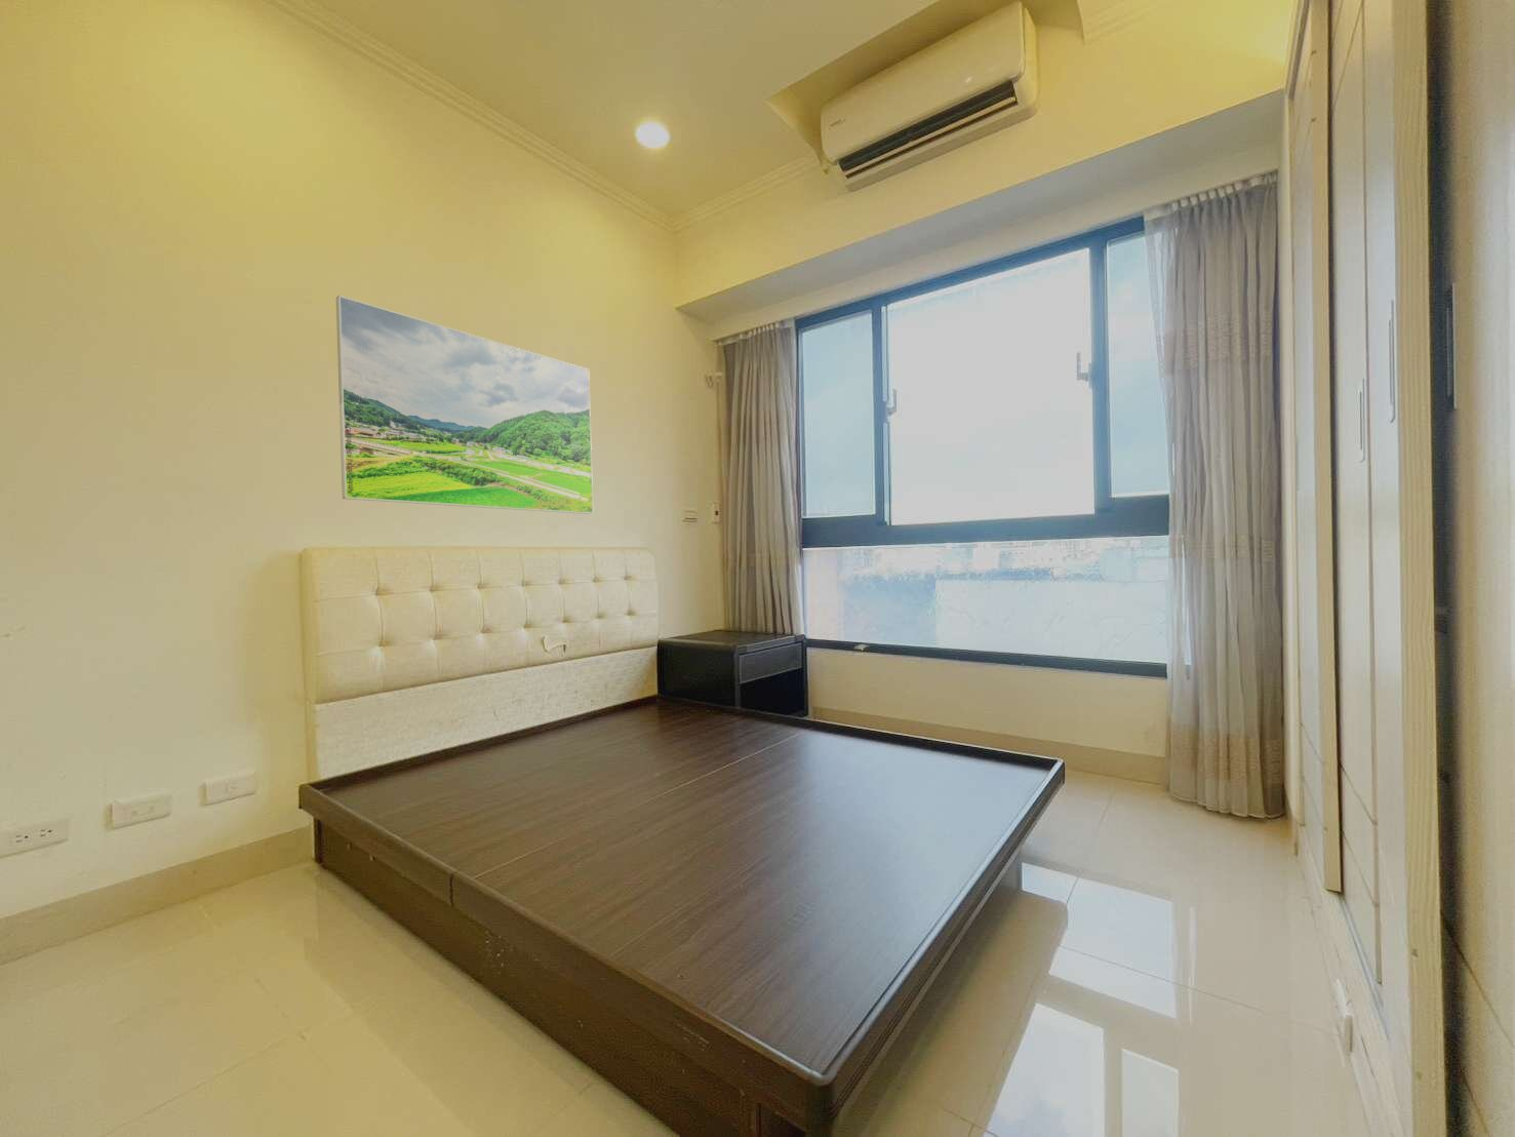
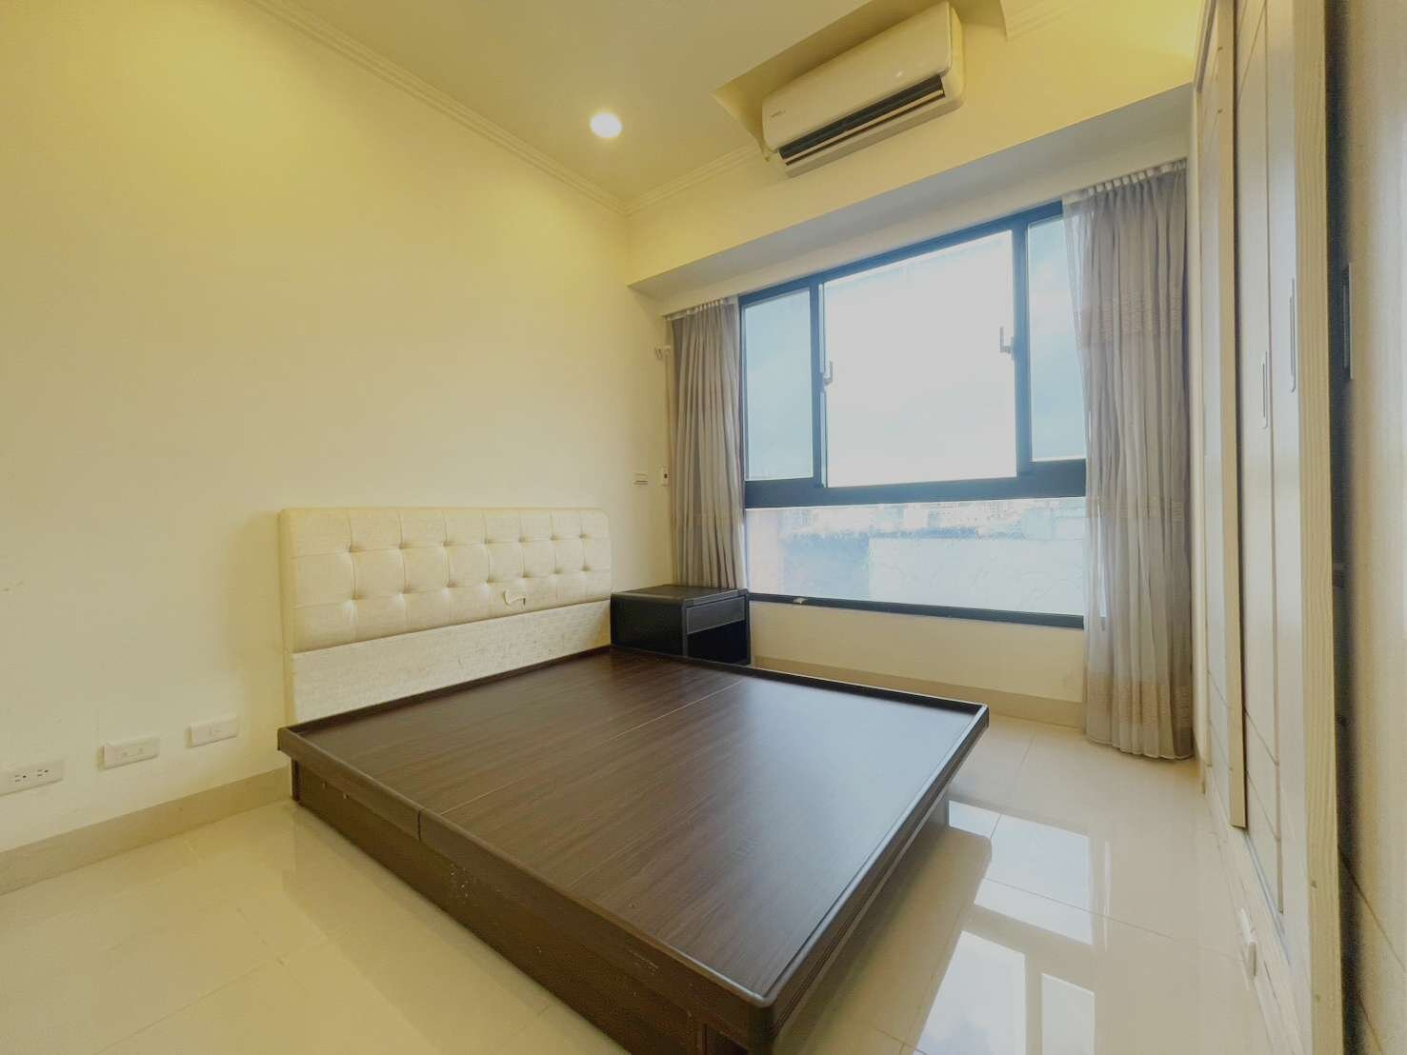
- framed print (485, 423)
